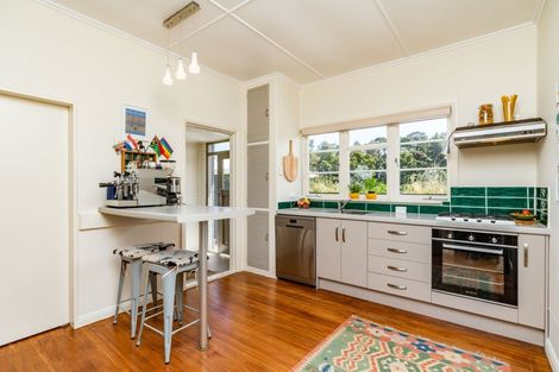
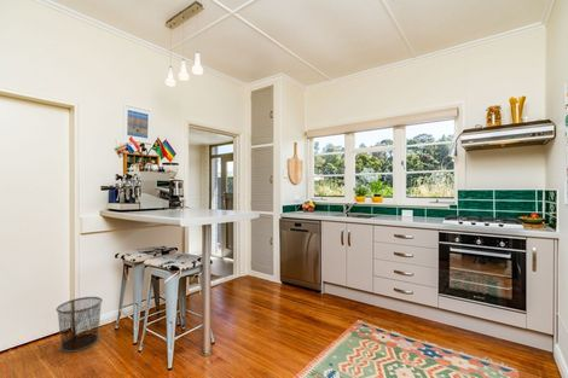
+ waste bin (80, 322)
